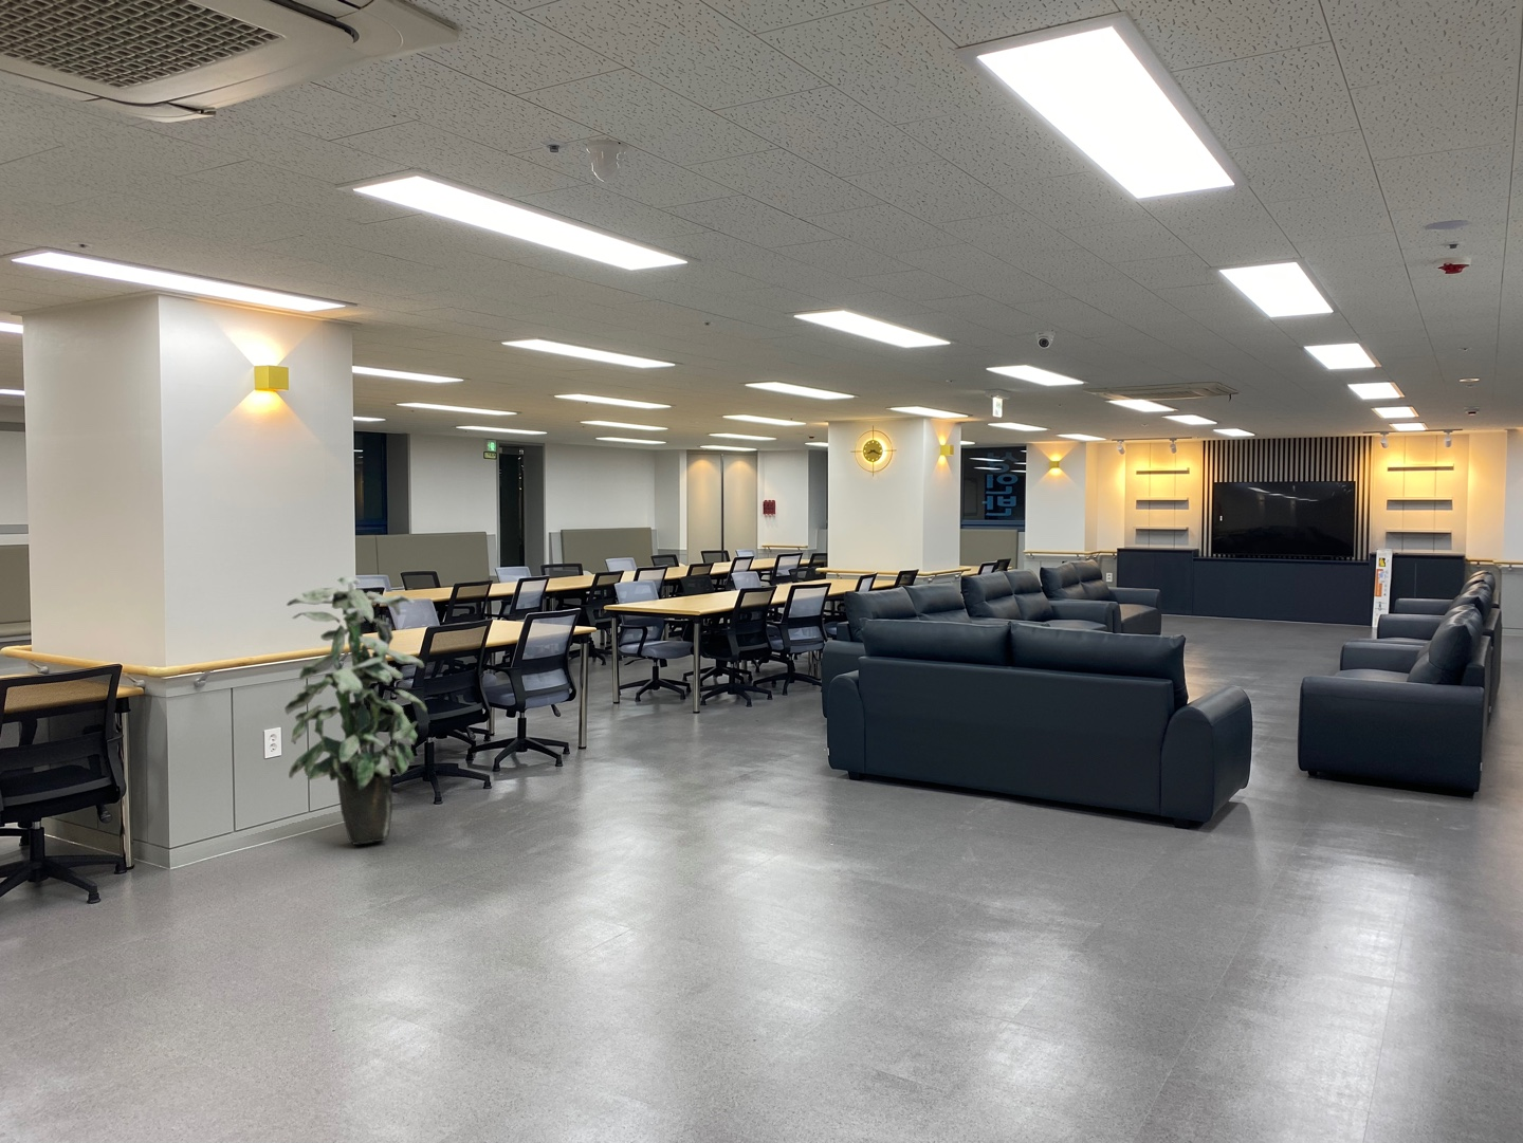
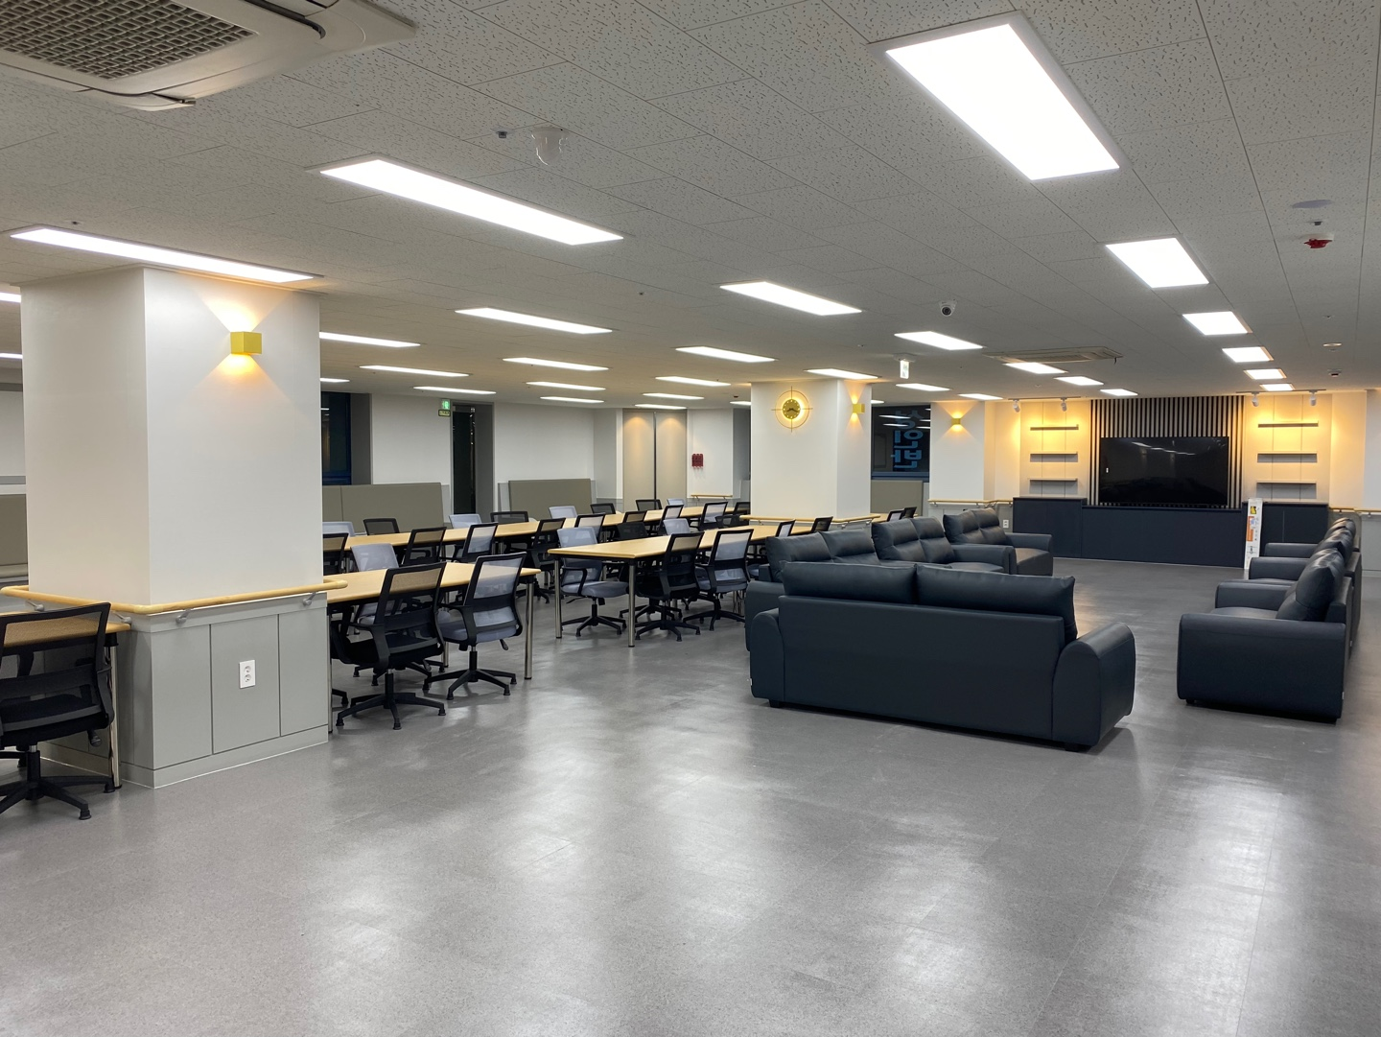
- indoor plant (354, 708)
